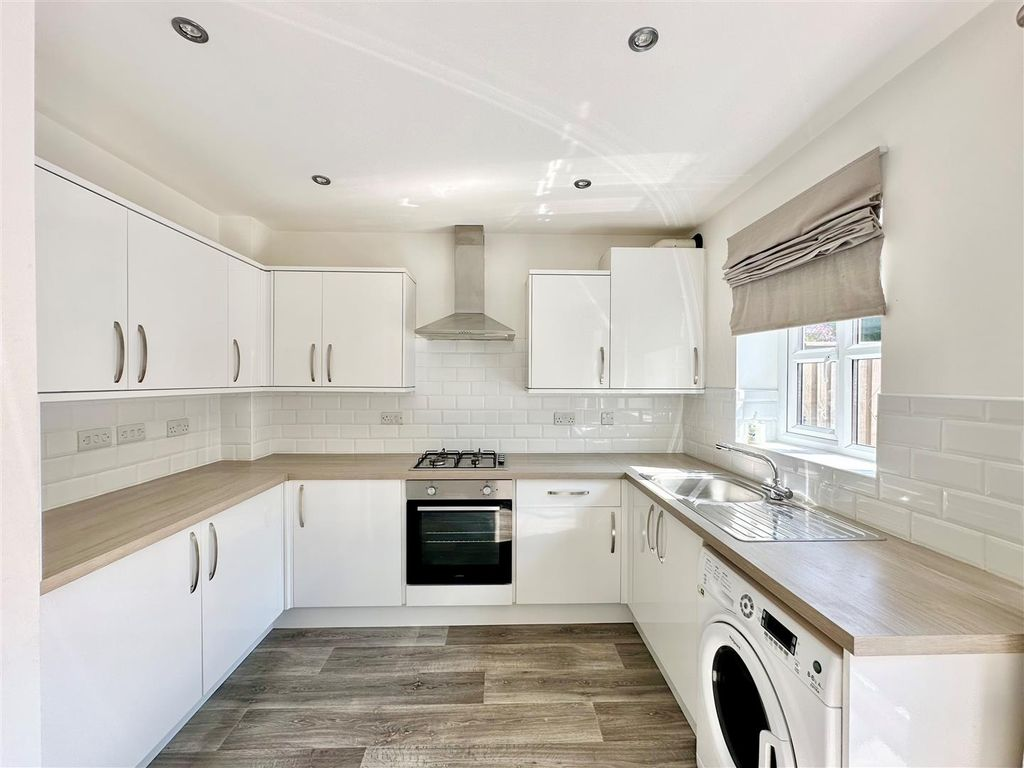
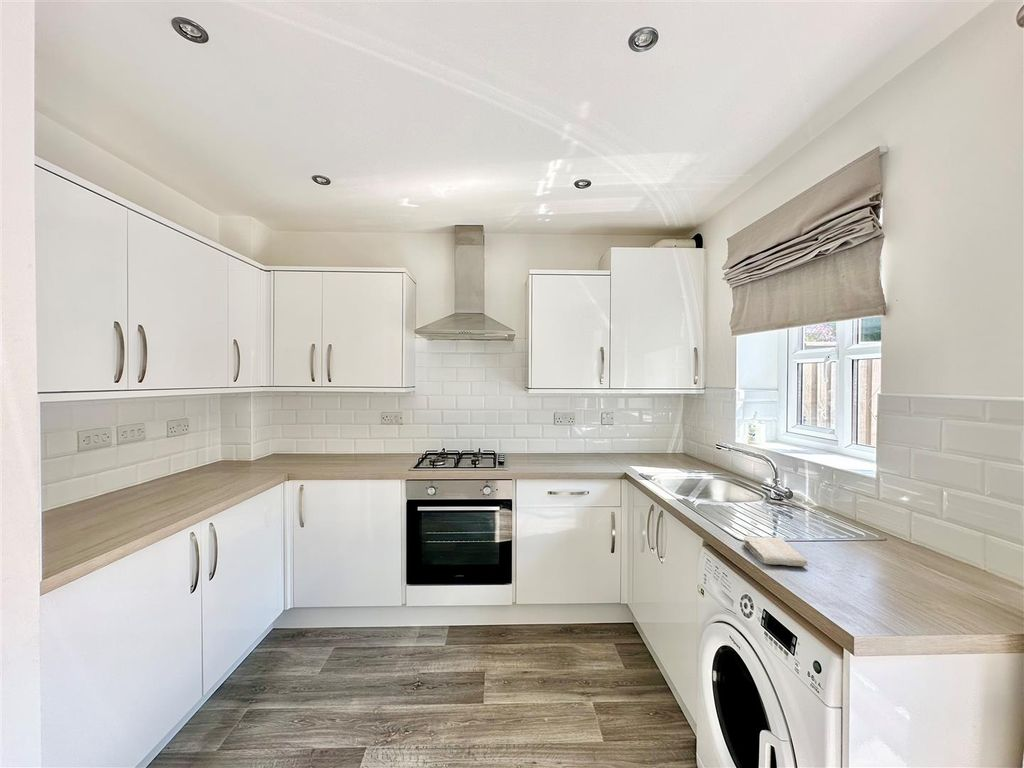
+ washcloth (772, 549)
